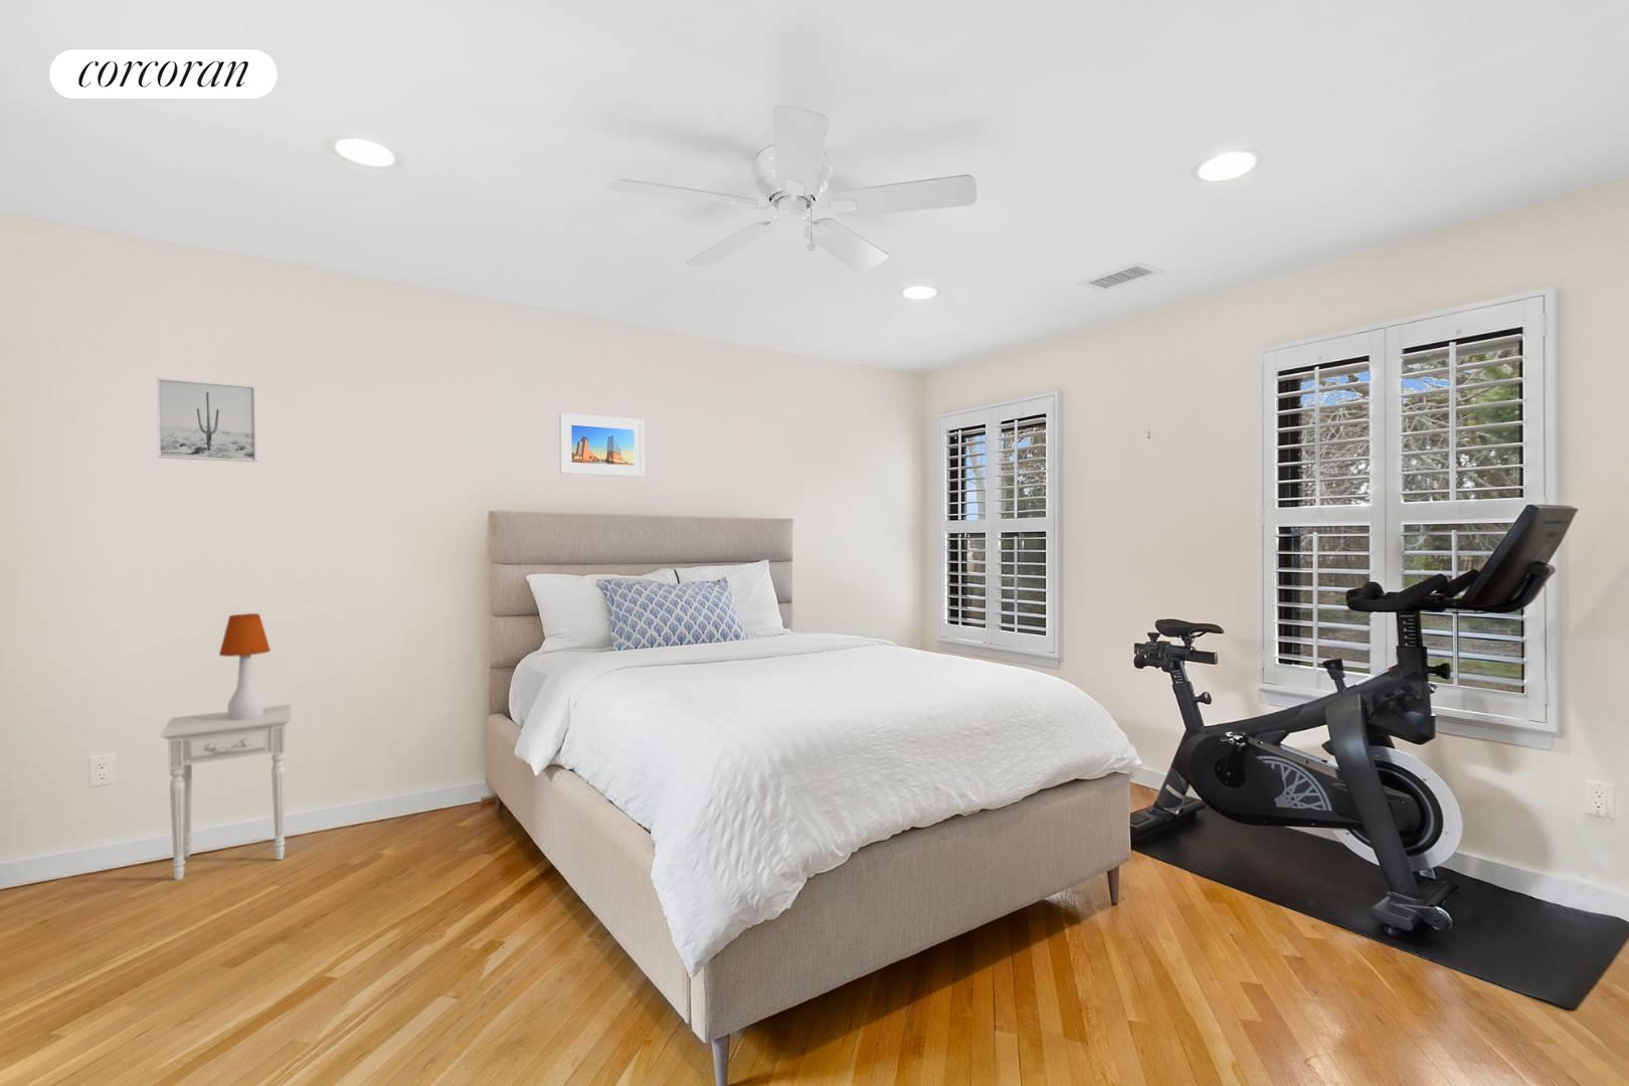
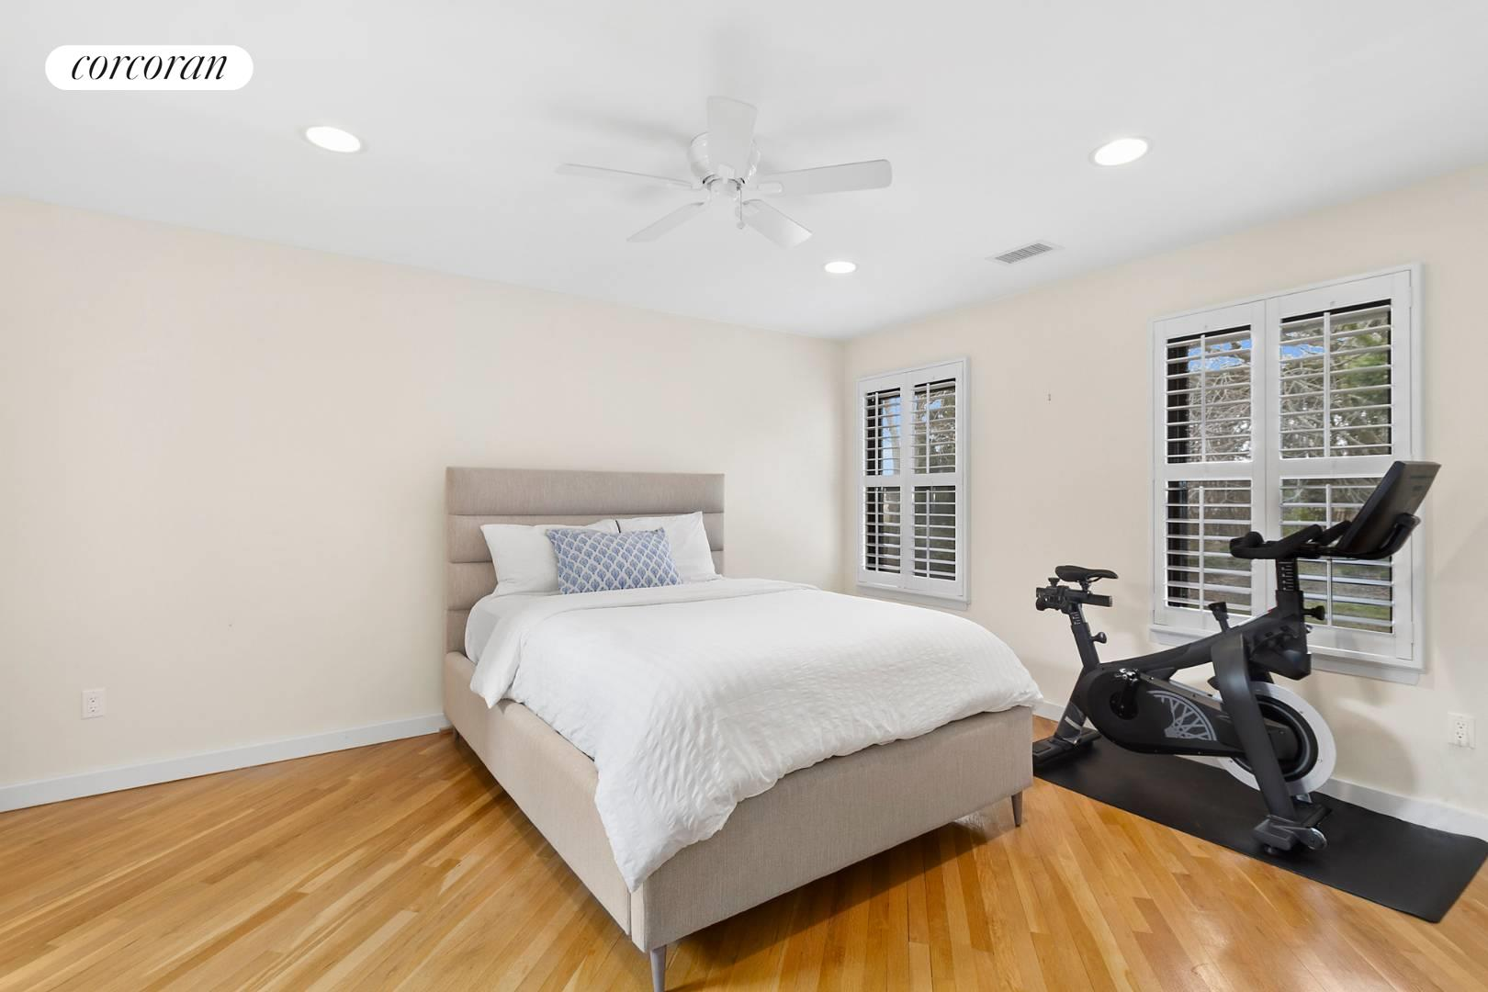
- table lamp (245, 664)
- nightstand (224, 759)
- wall art (208, 422)
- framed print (604, 446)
